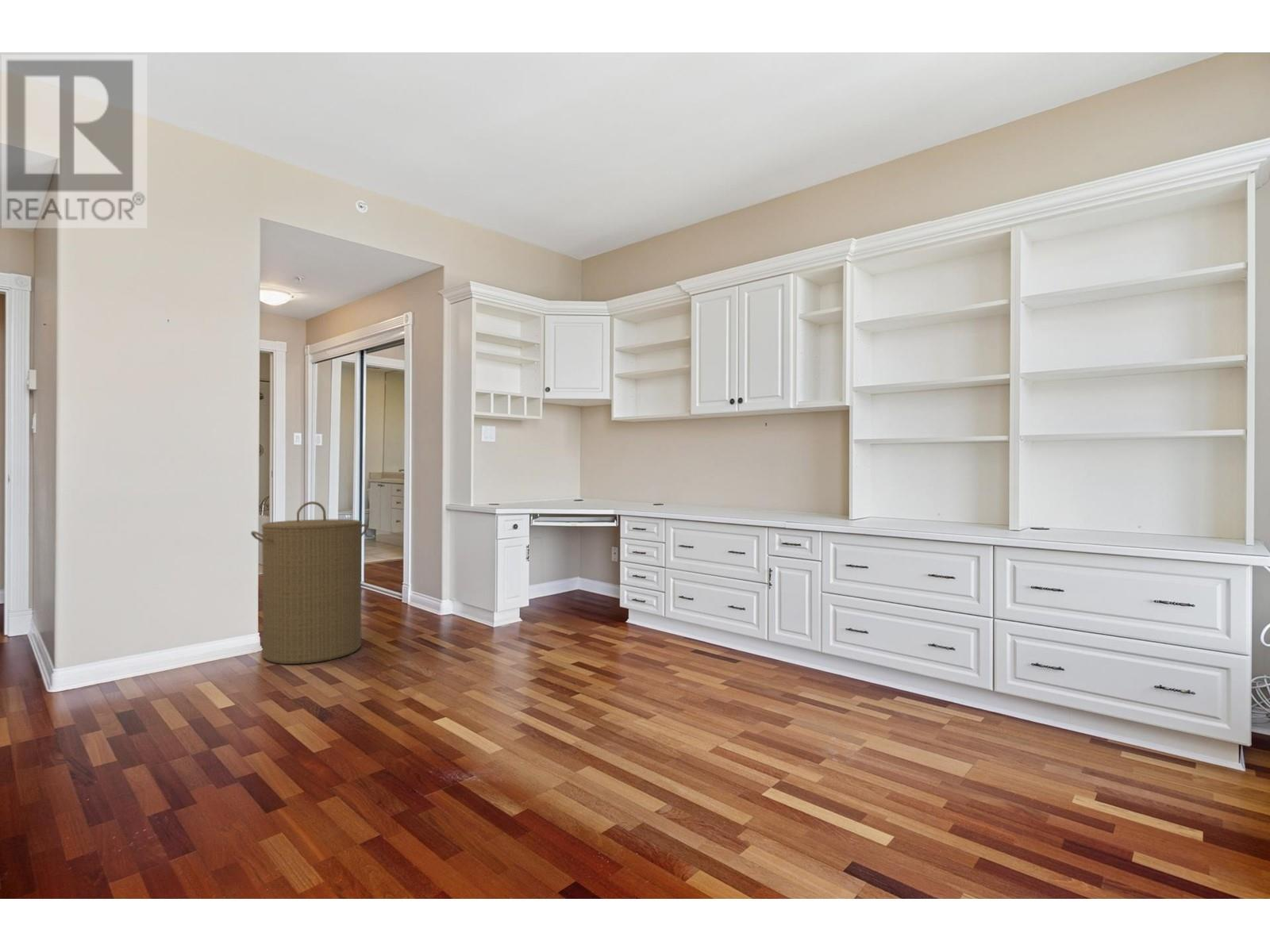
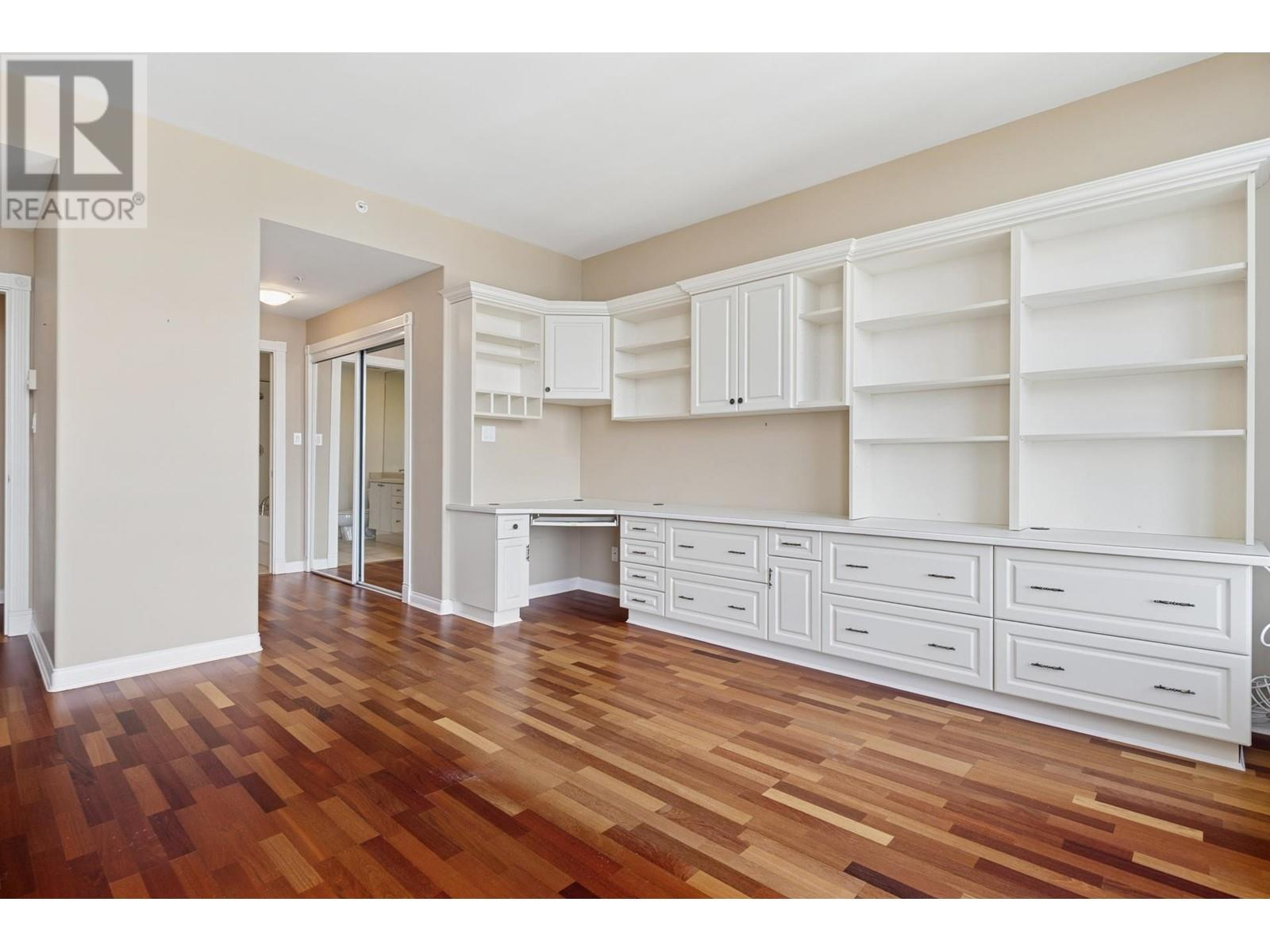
- laundry hamper (313, 576)
